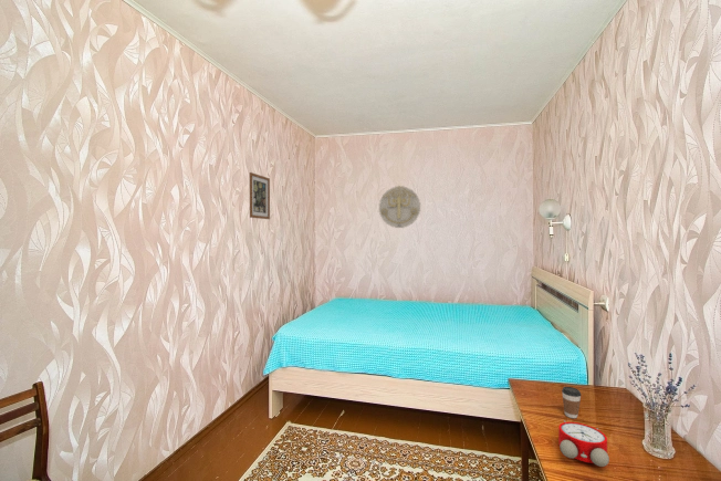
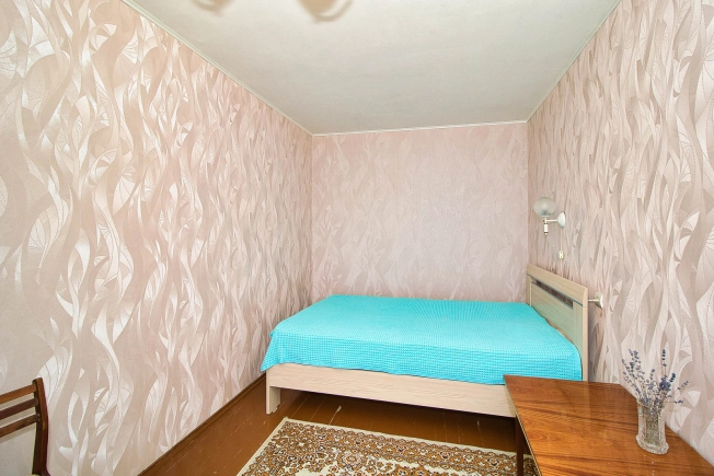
- wall decoration (399, 207)
- wall art (260, 197)
- coffee cup (571, 401)
- alarm clock (582, 441)
